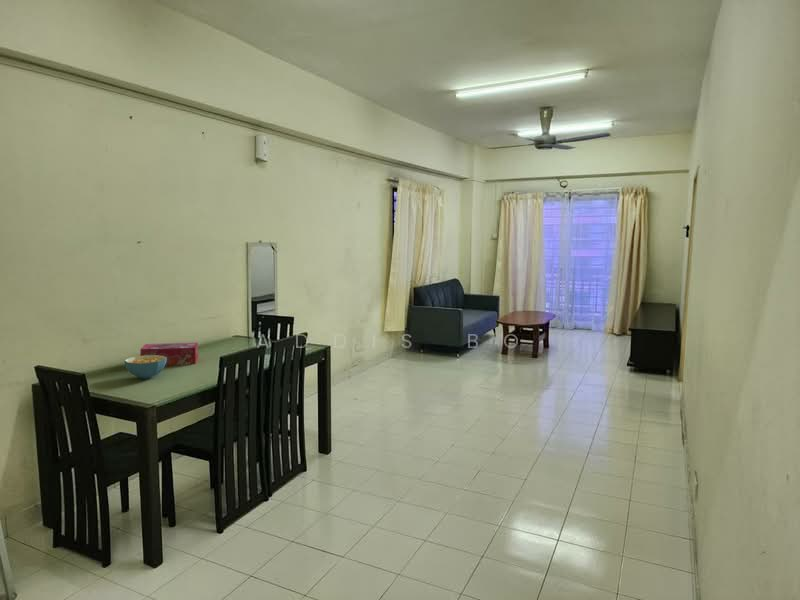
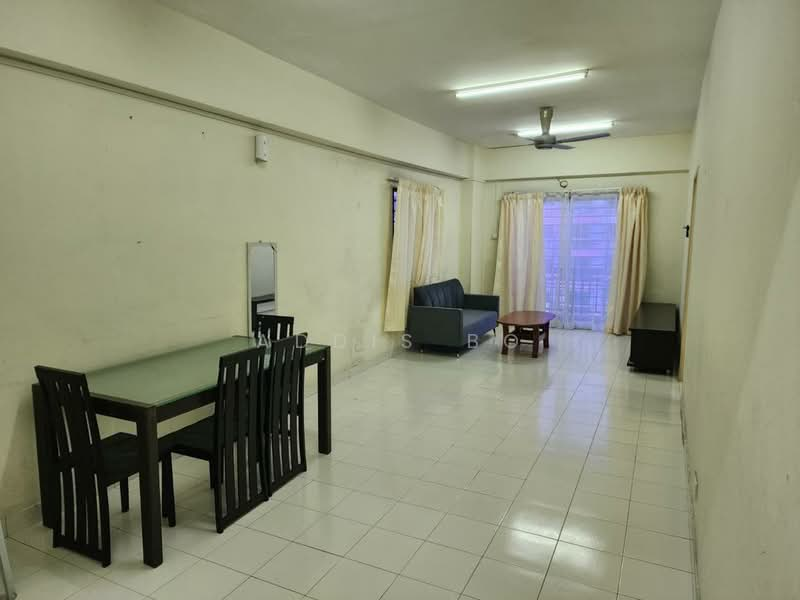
- cereal bowl (146, 368)
- tissue box (170, 354)
